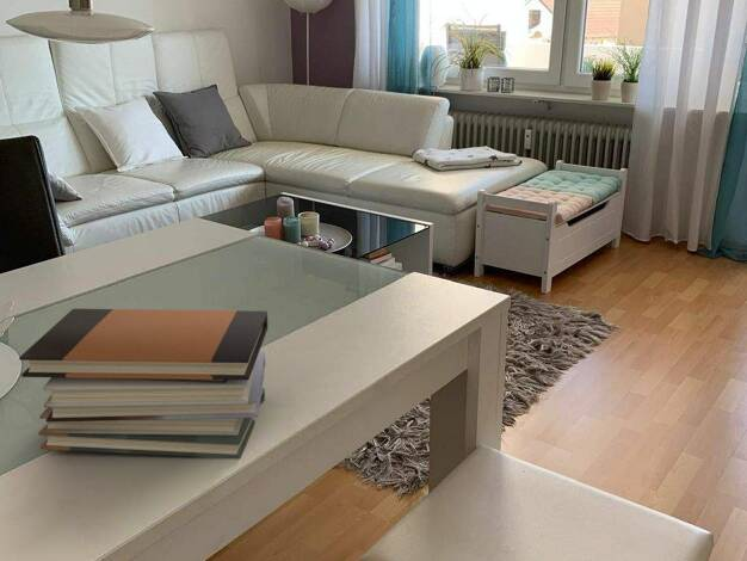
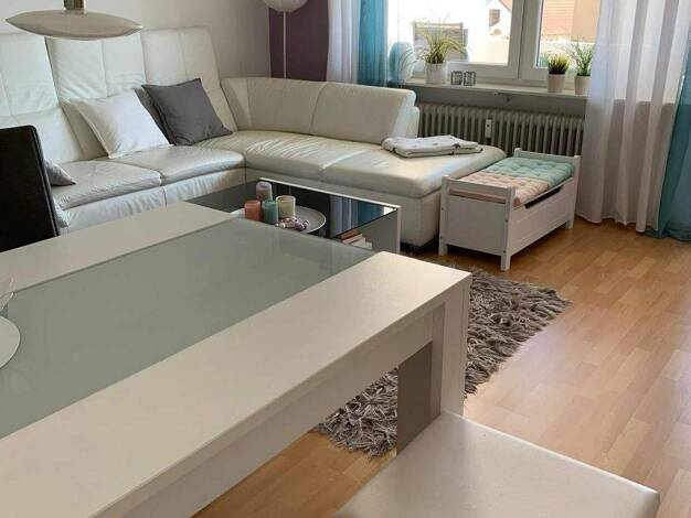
- book stack (159, 380)
